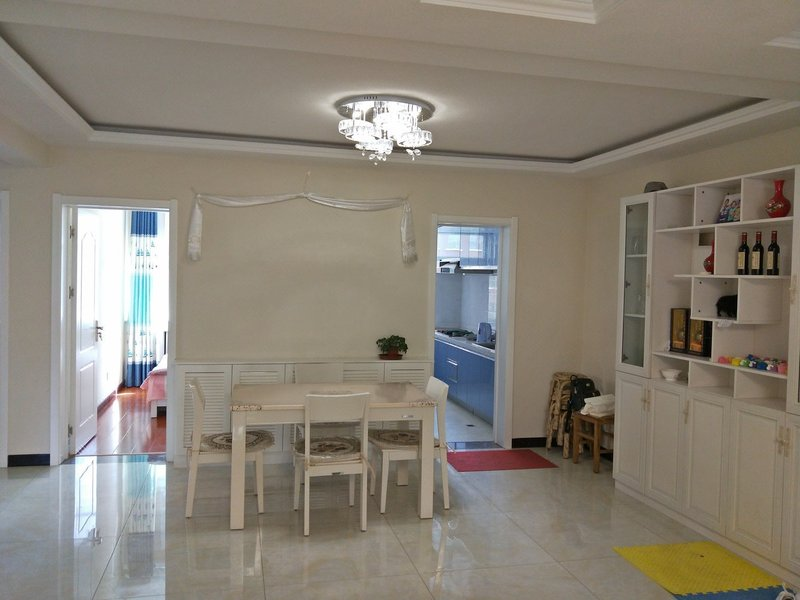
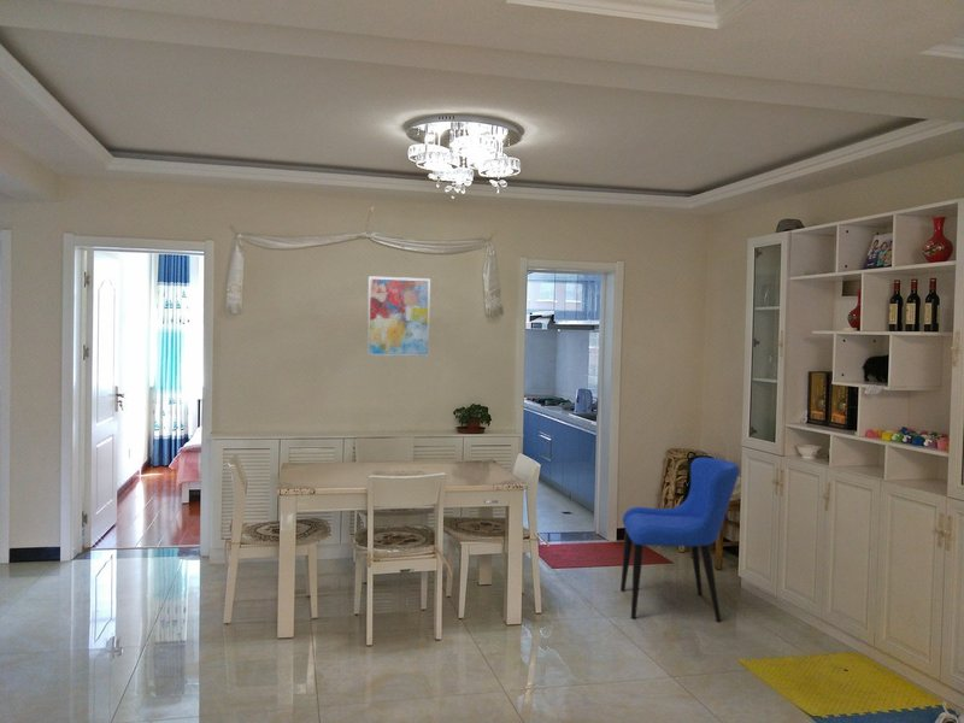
+ wall art (399, 317)
+ dining chair (671, 533)
